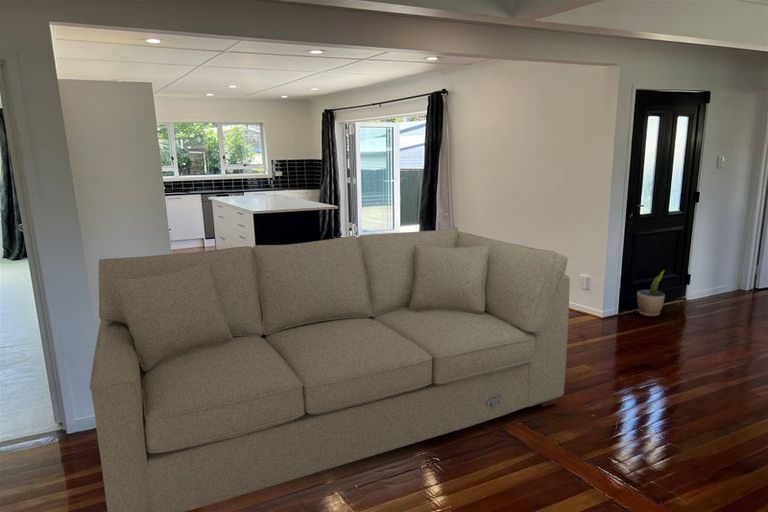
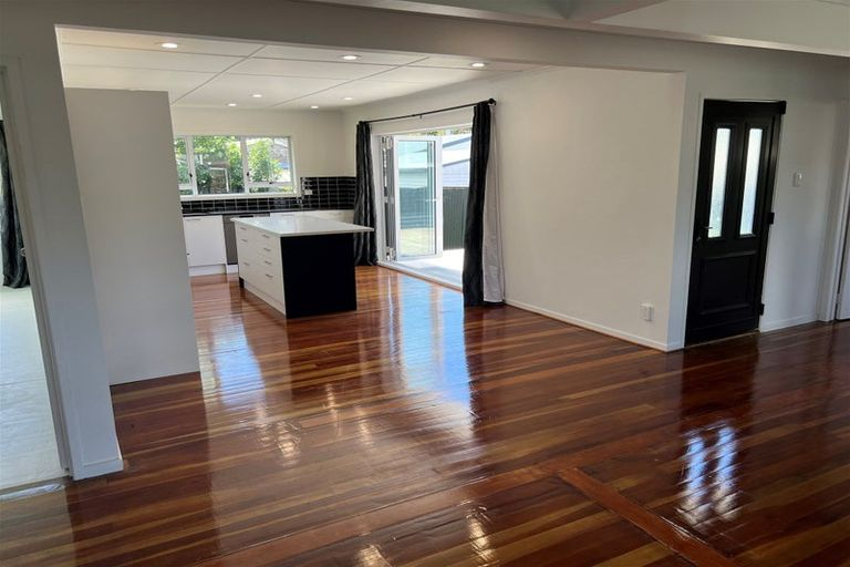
- potted plant (651, 292)
- sofa (344, 335)
